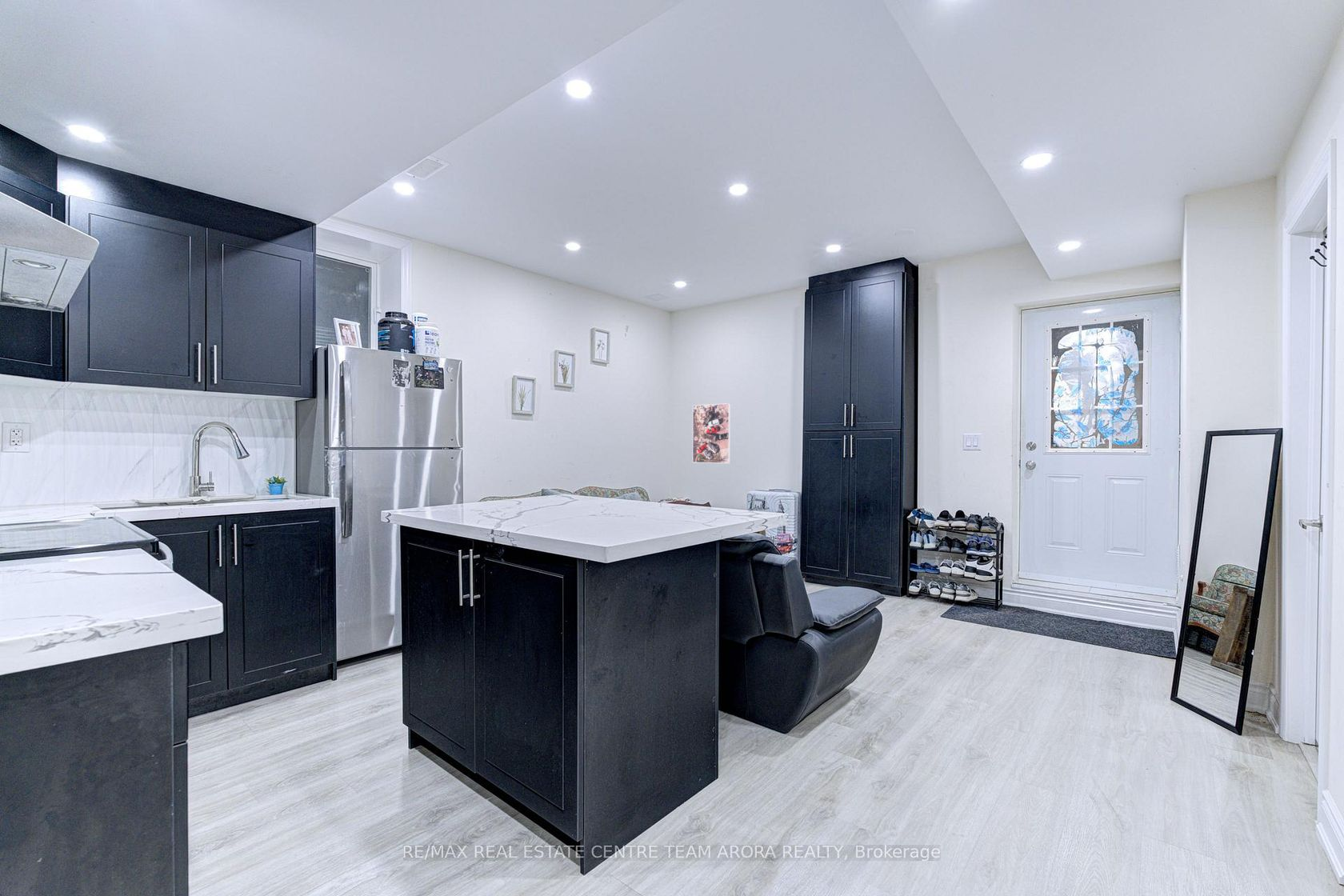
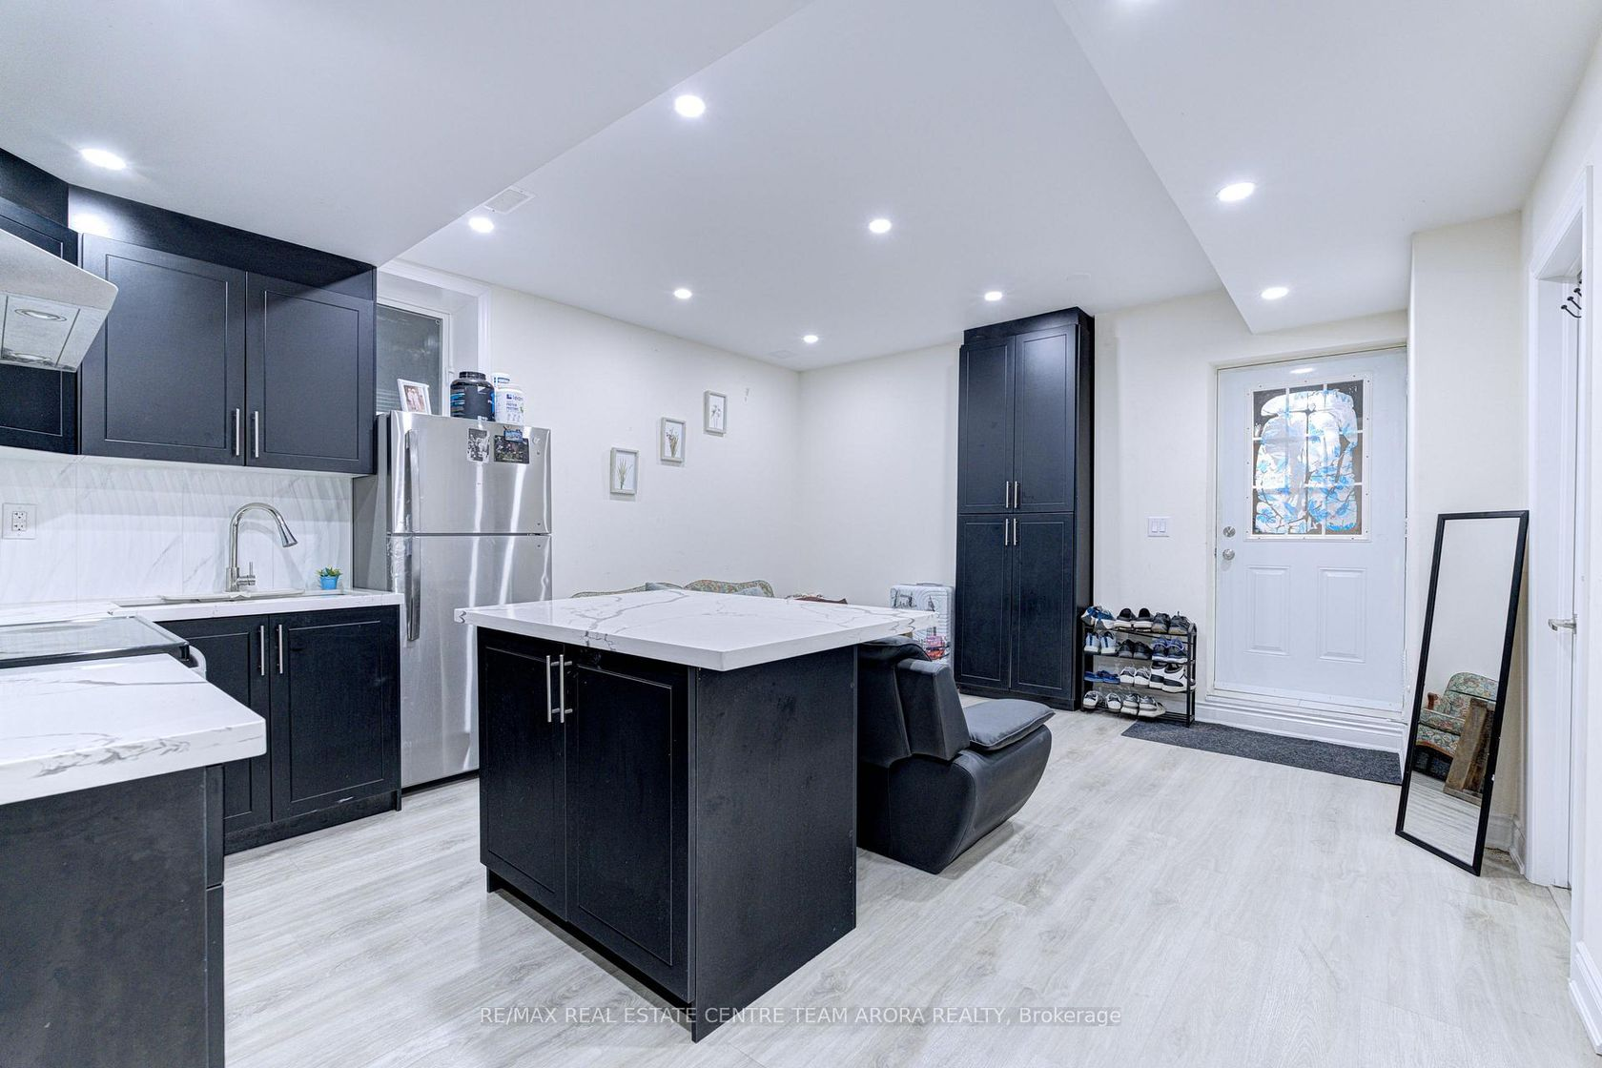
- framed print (710, 434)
